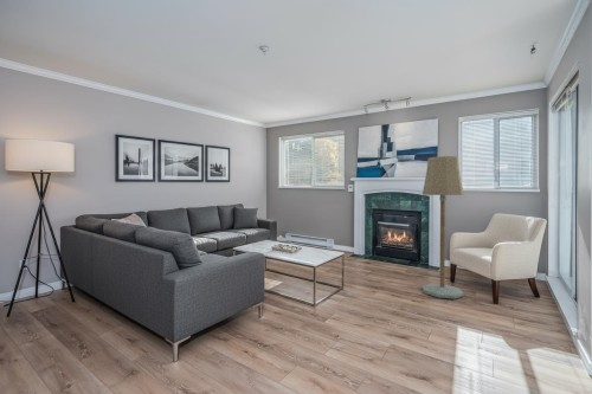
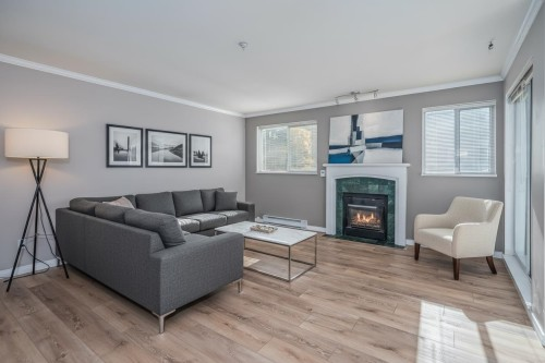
- floor lamp (442, 225)
